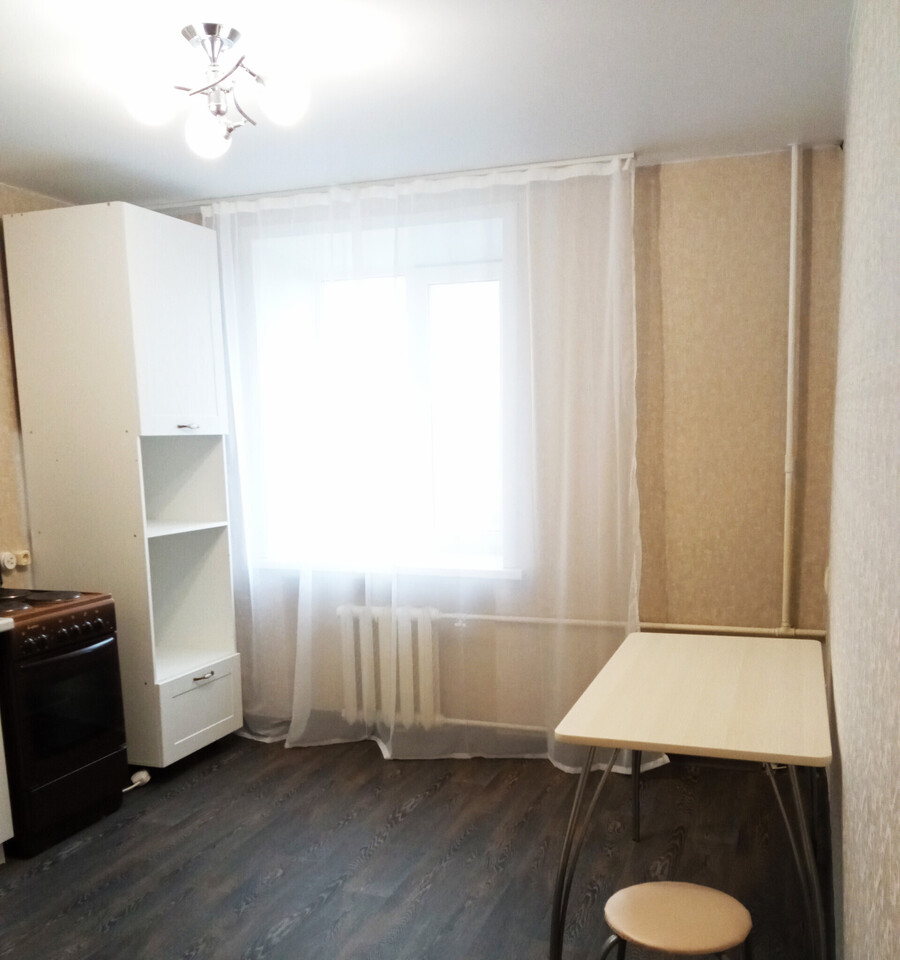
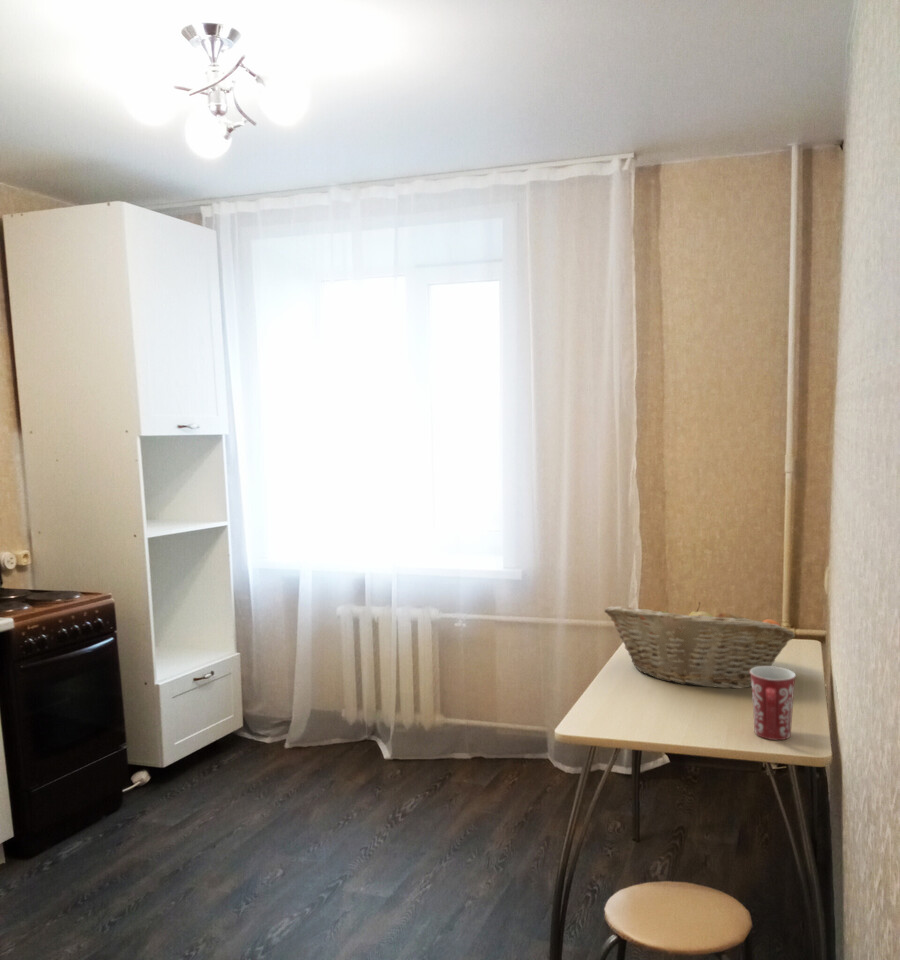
+ fruit basket (695, 635)
+ mug (771, 706)
